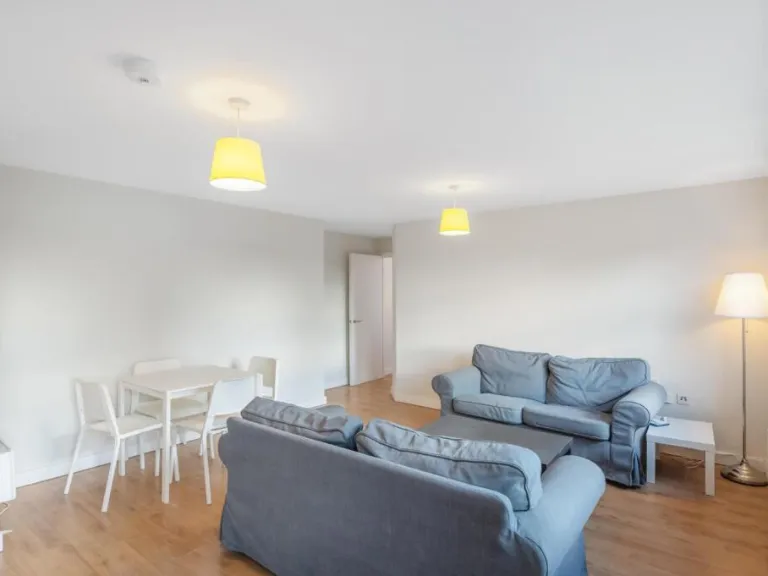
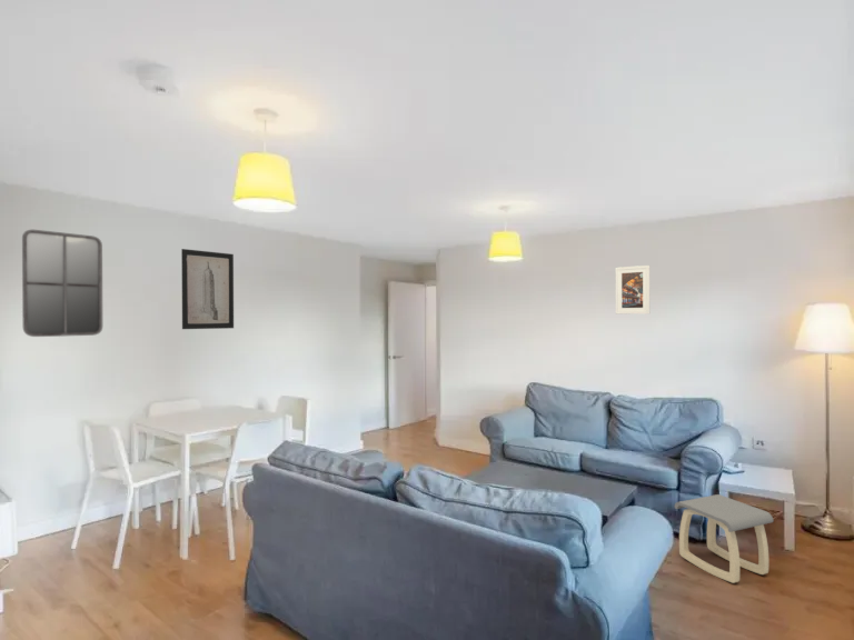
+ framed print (632, 290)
+ wall art (208, 290)
+ stool (725, 533)
+ home mirror (63, 284)
